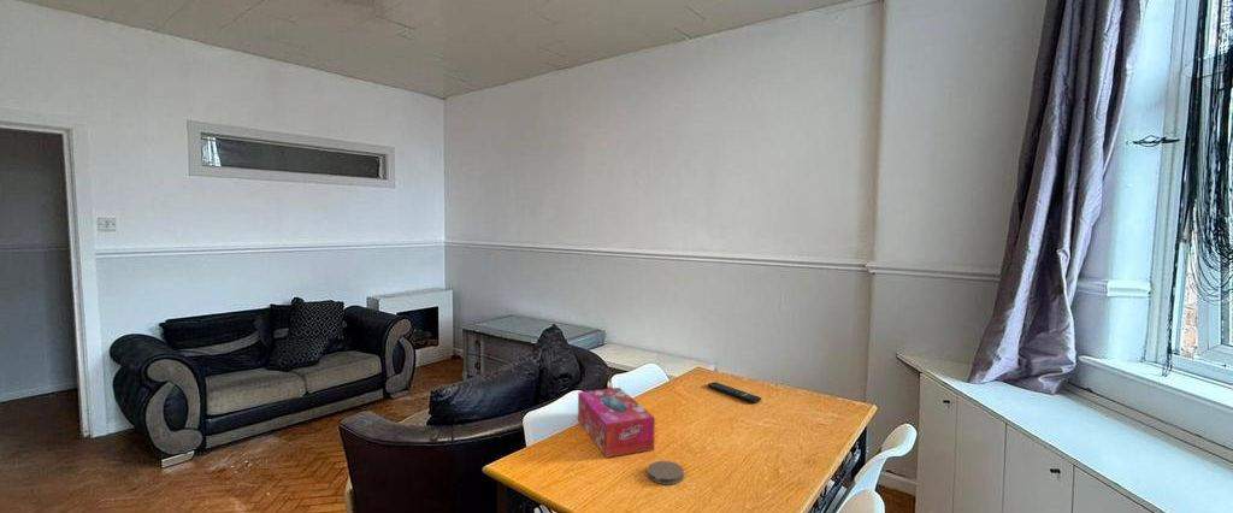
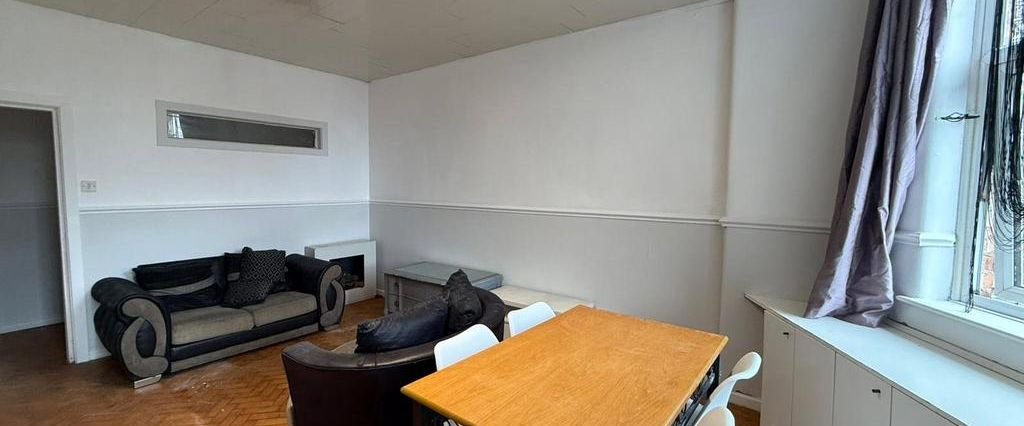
- tissue box (613, 418)
- coaster (665, 472)
- remote control (732, 391)
